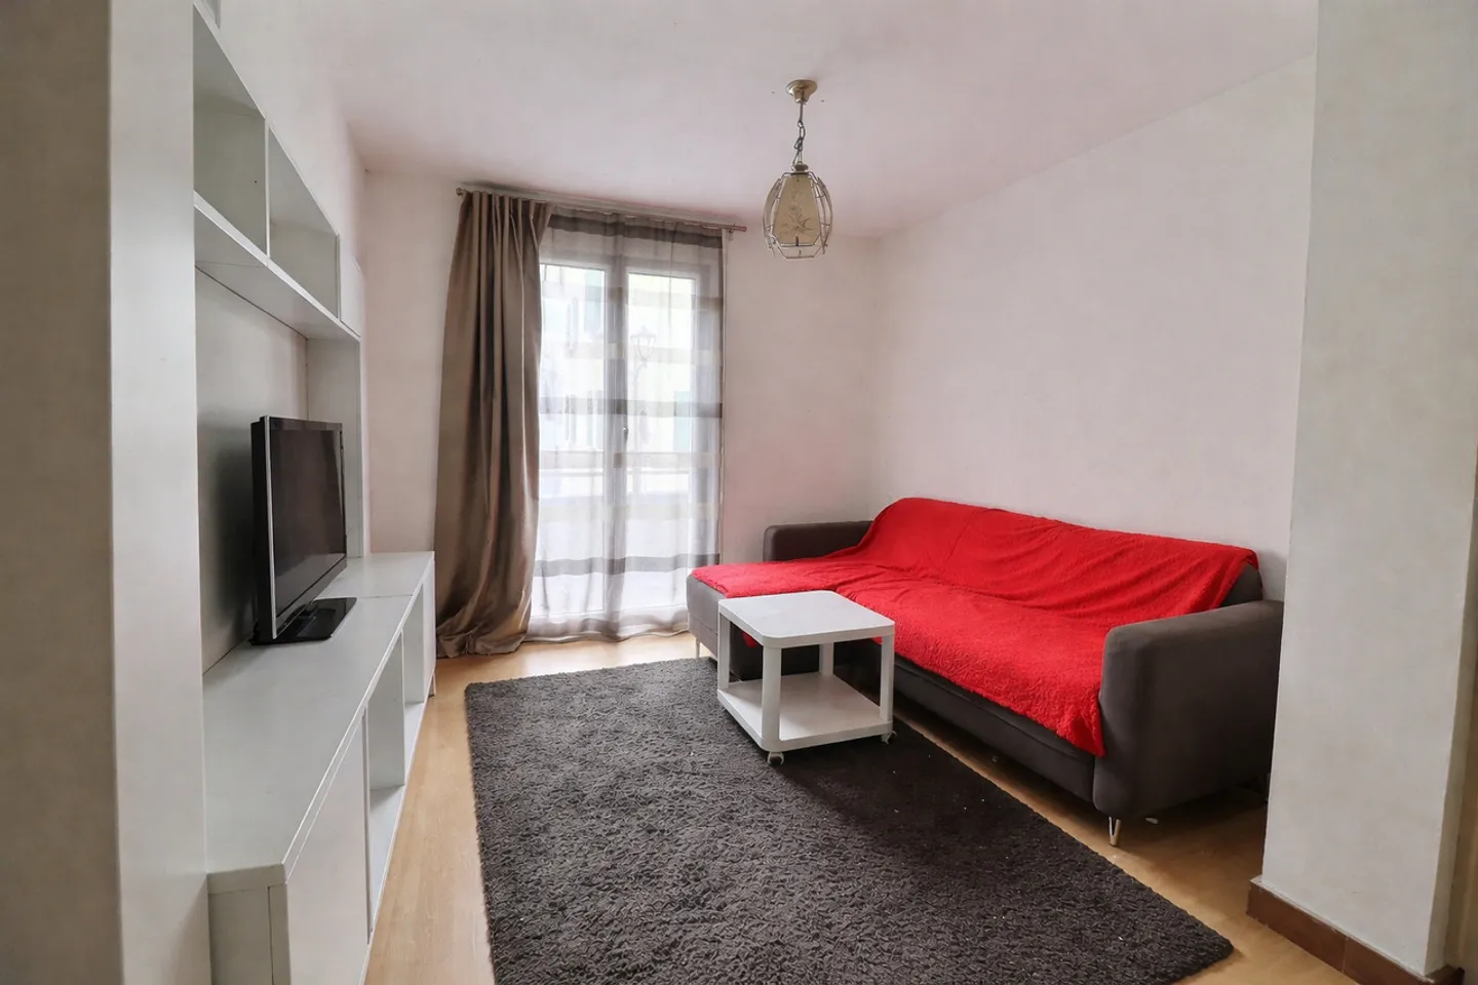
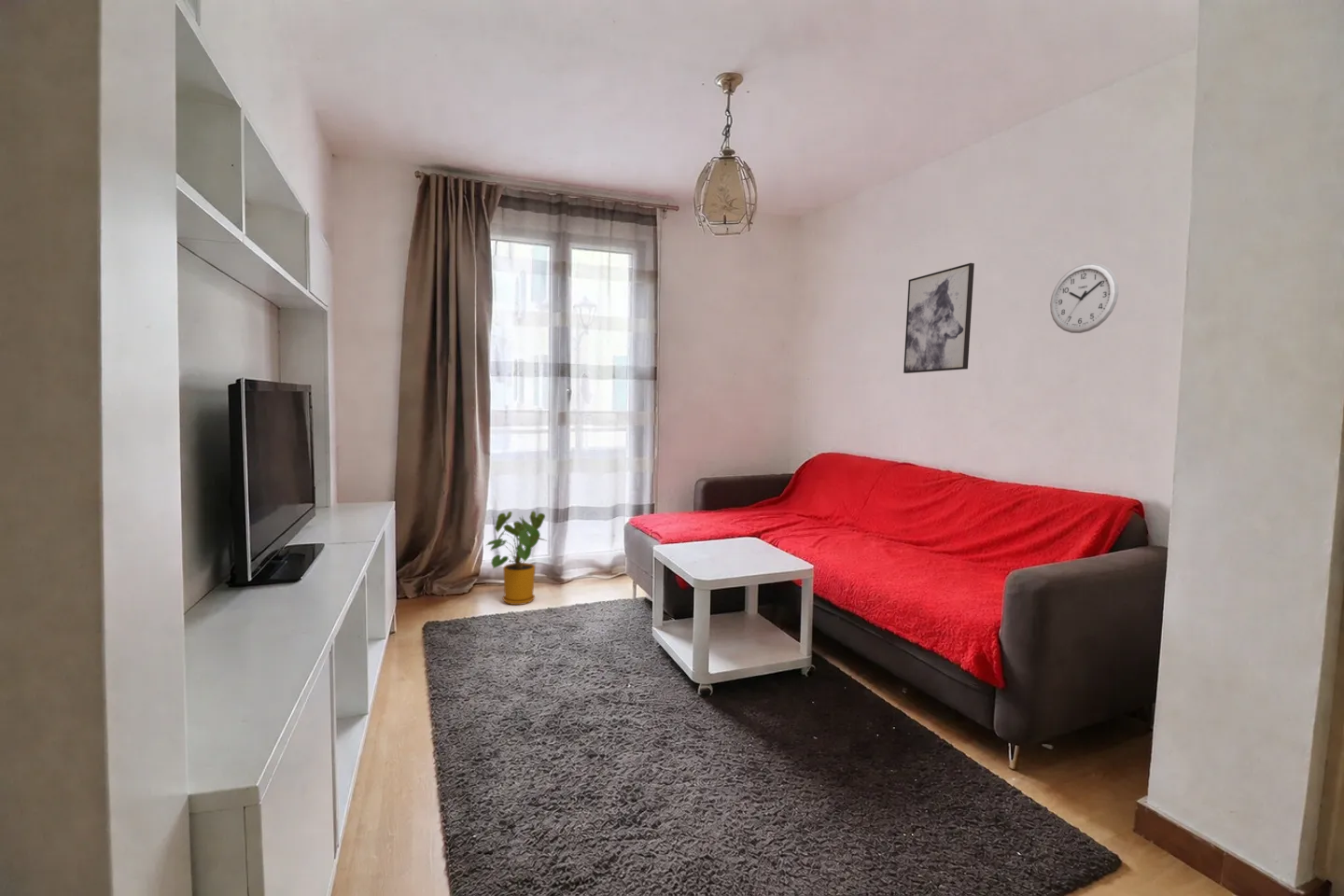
+ wall clock (1081, 298)
+ wall art (936, 321)
+ house plant (516, 557)
